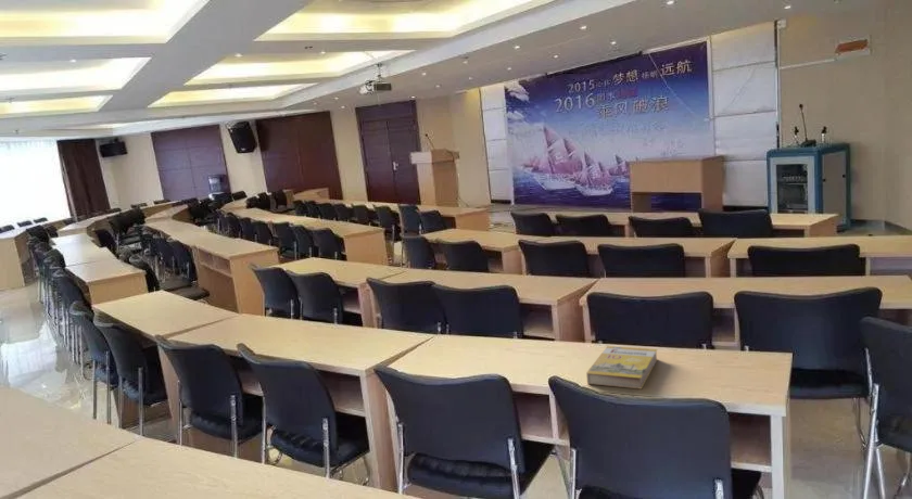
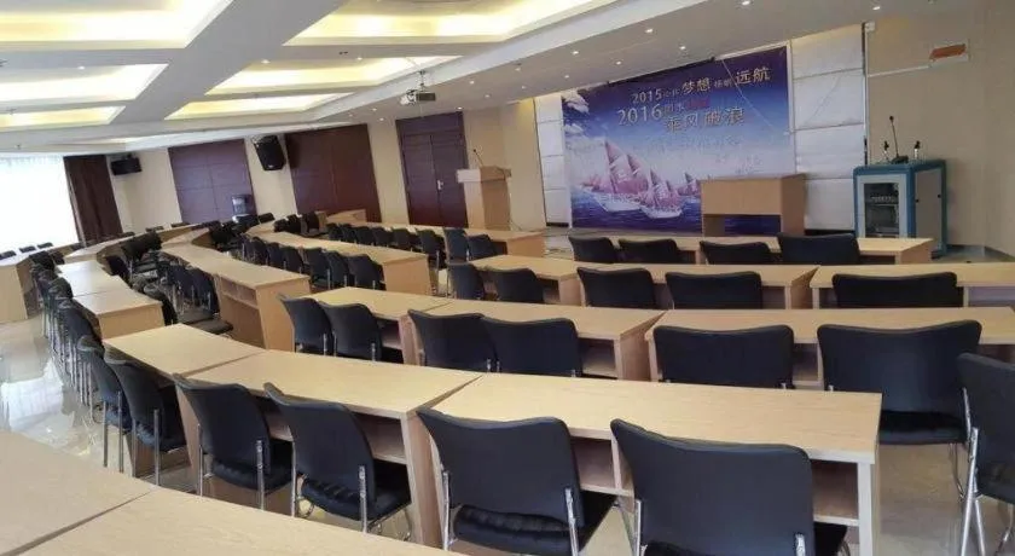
- book (623, 366)
